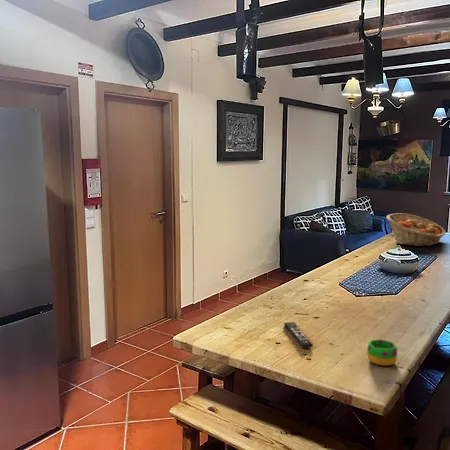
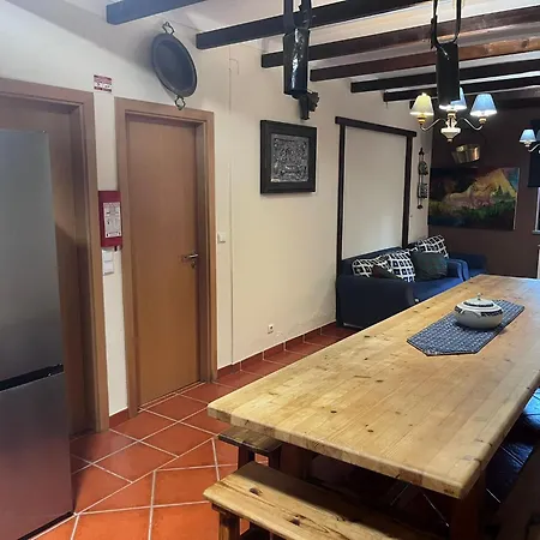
- mug (382, 351)
- remote control (297, 333)
- fruit basket (415, 228)
